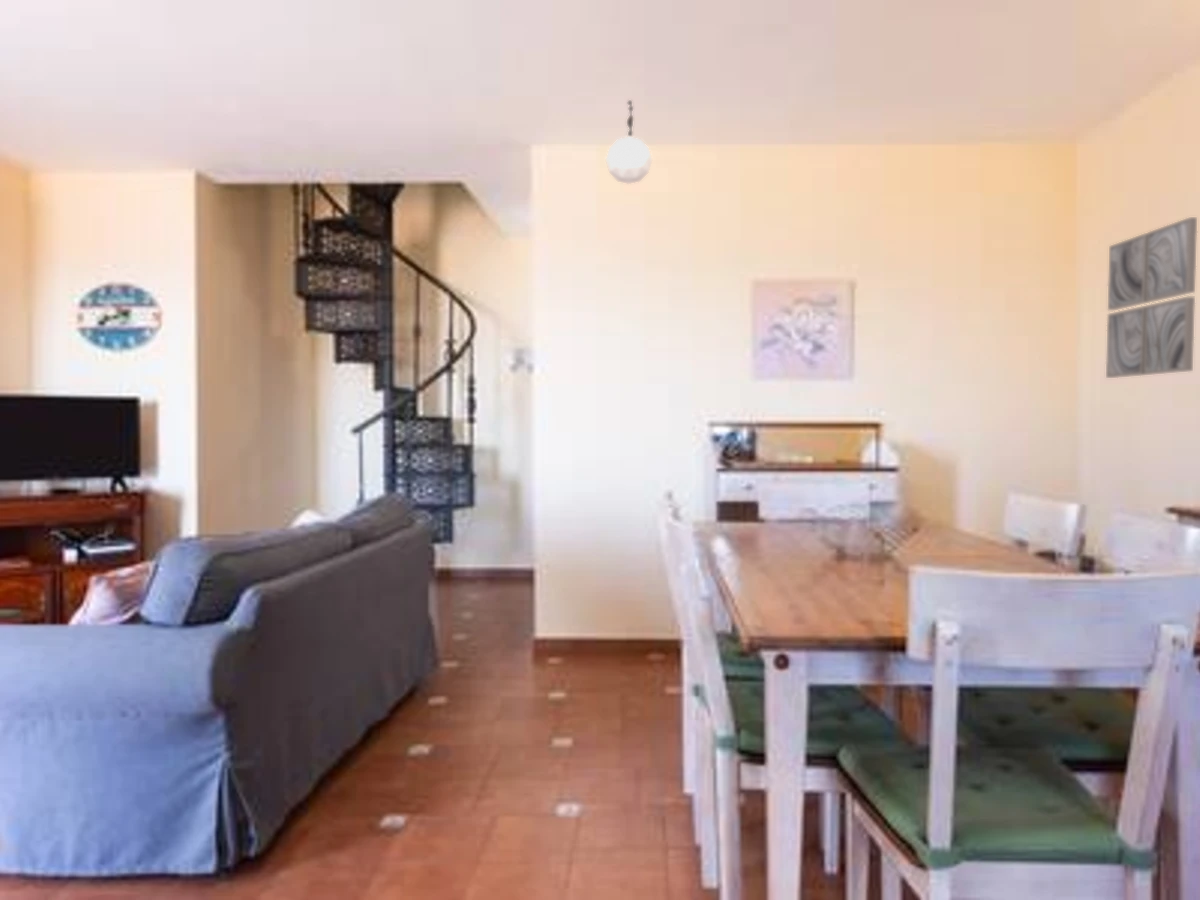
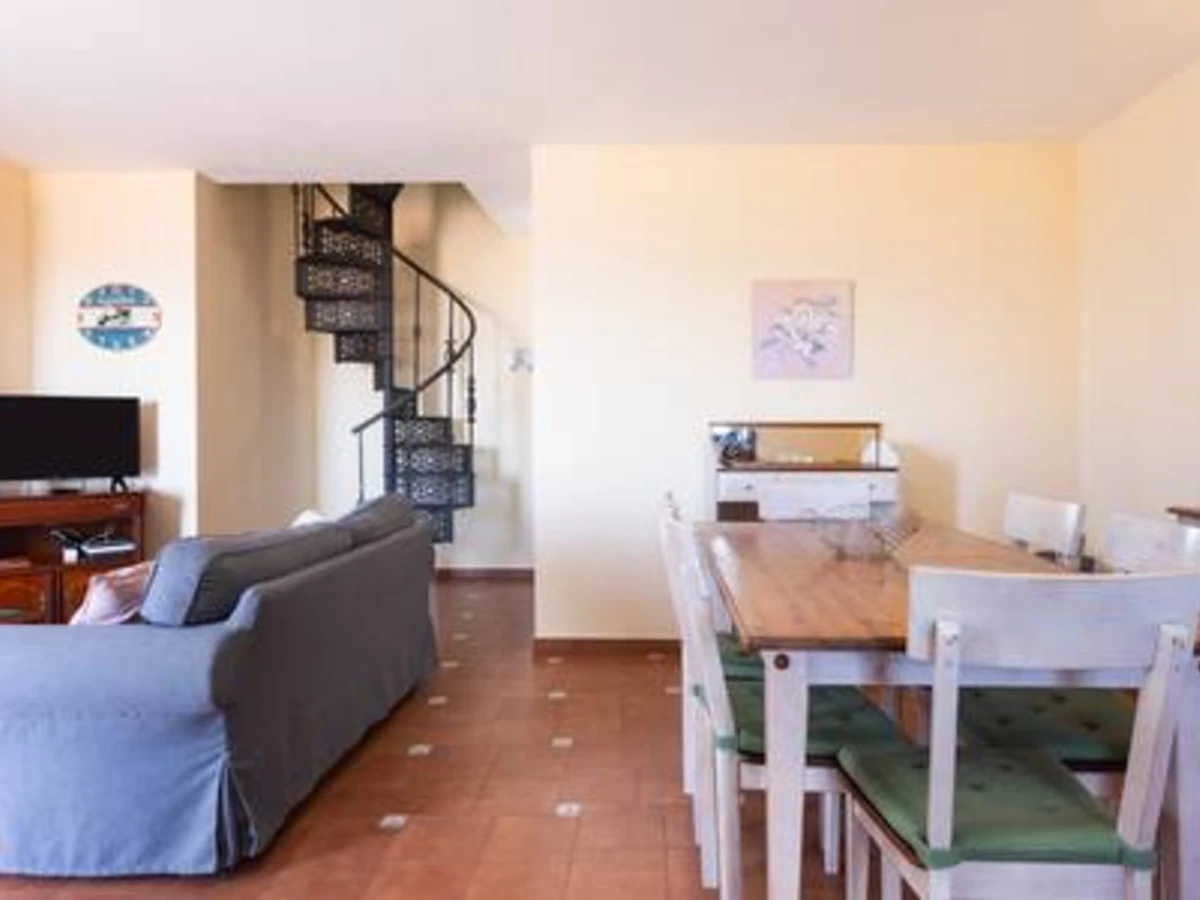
- pendant lamp (629, 142)
- wall art (1147, 302)
